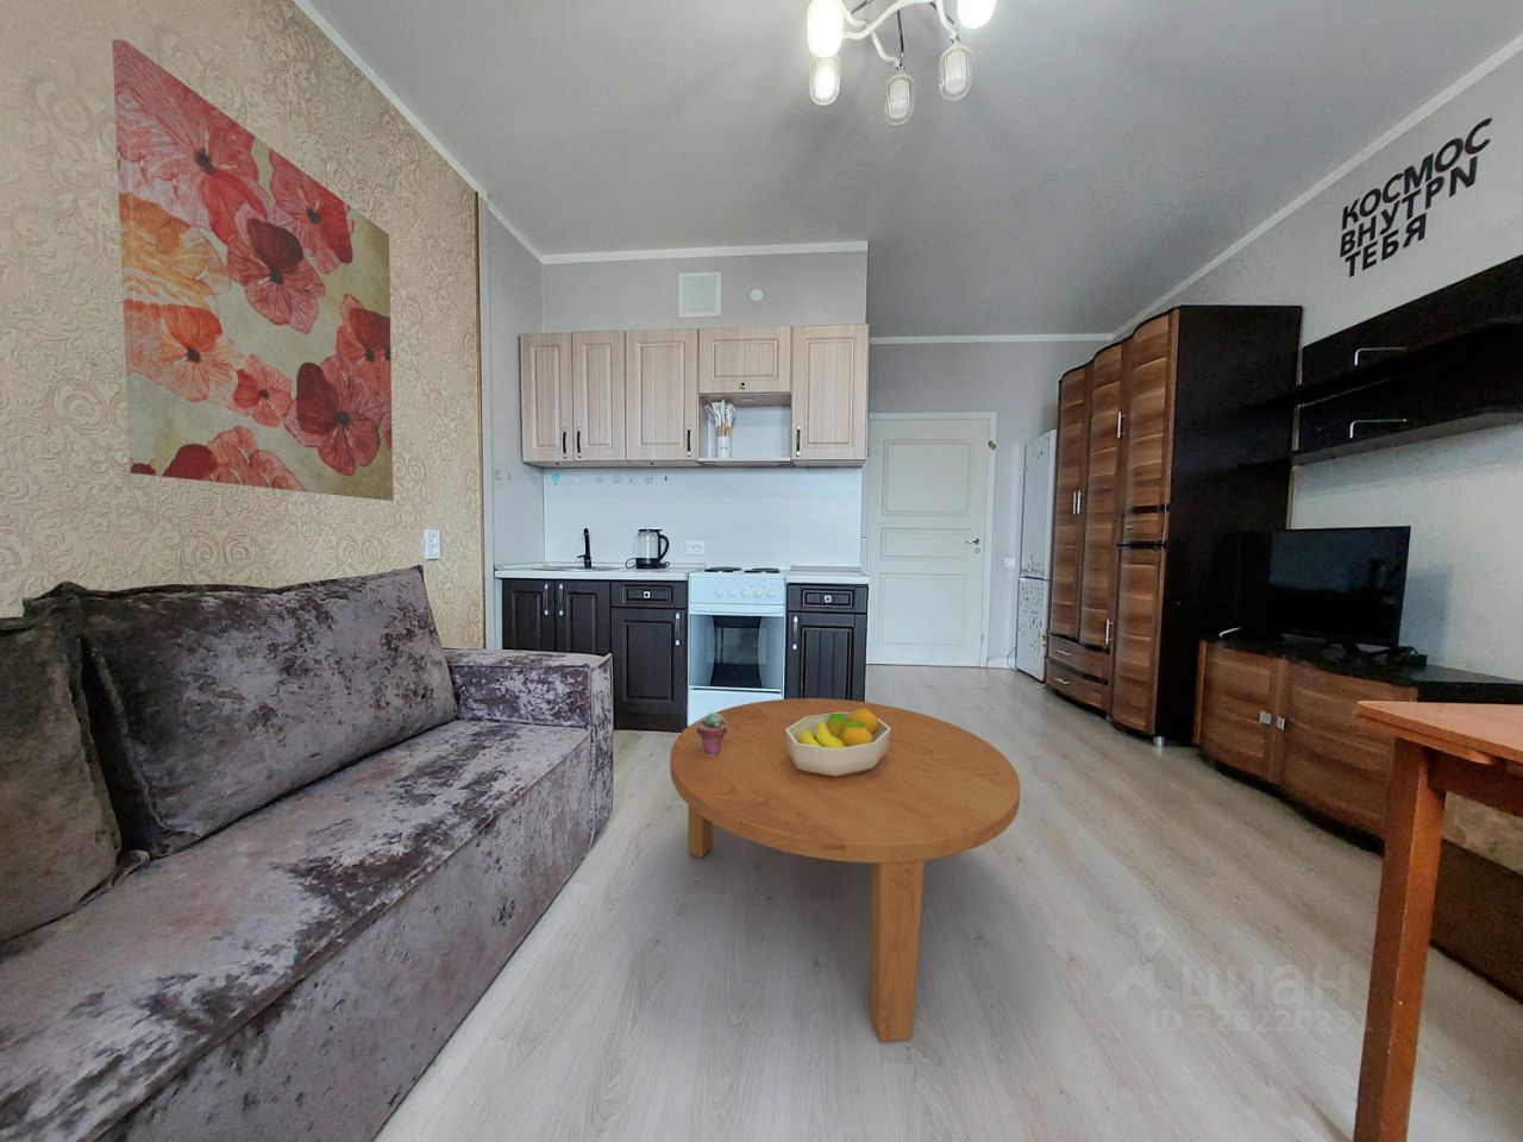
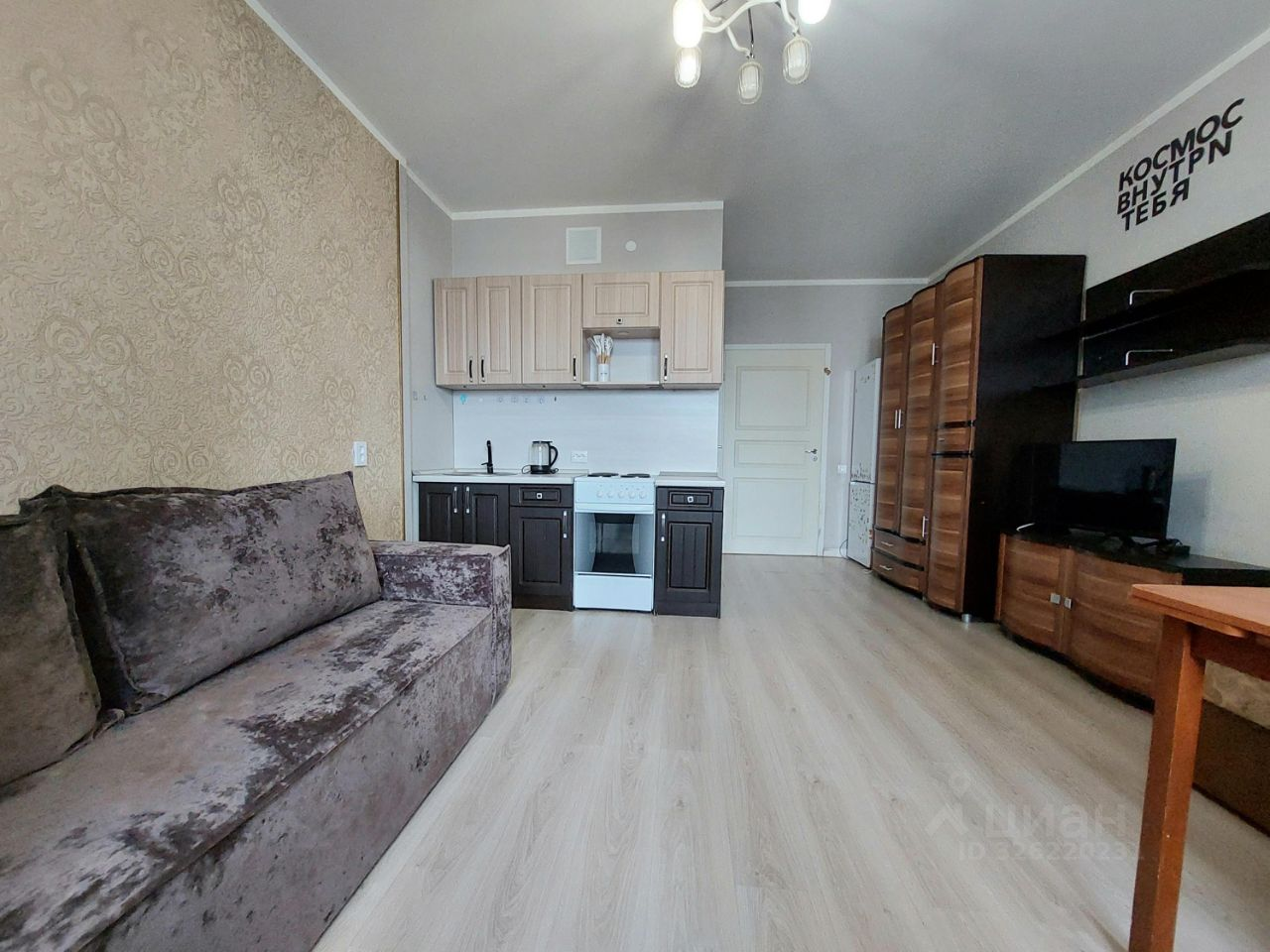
- potted succulent (711, 731)
- wall art (288, 327)
- coffee table (835, 817)
- fruit bowl (837, 737)
